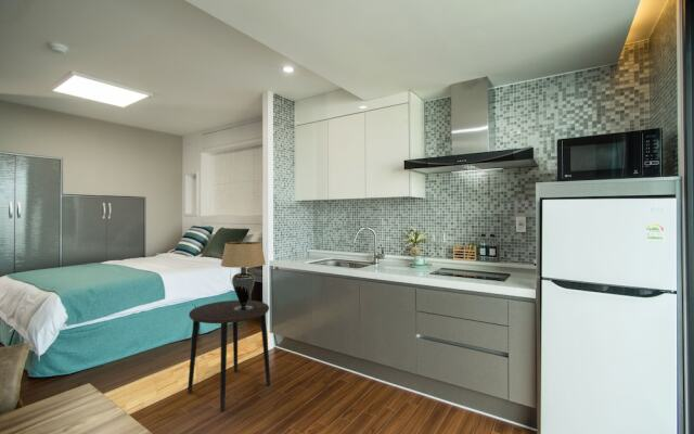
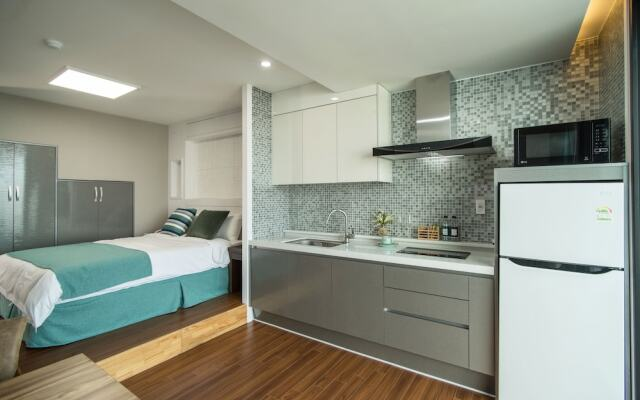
- side table (233, 348)
- table lamp (243, 275)
